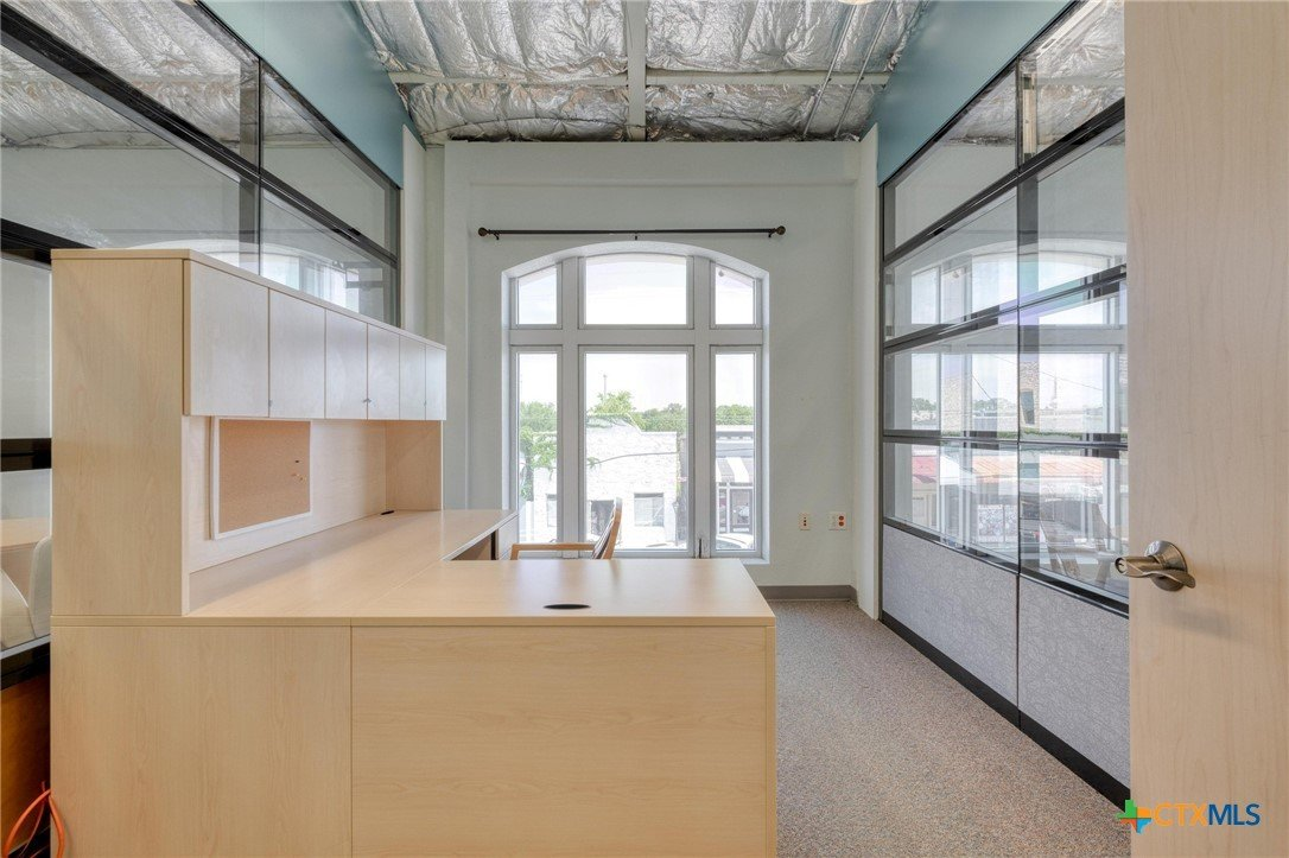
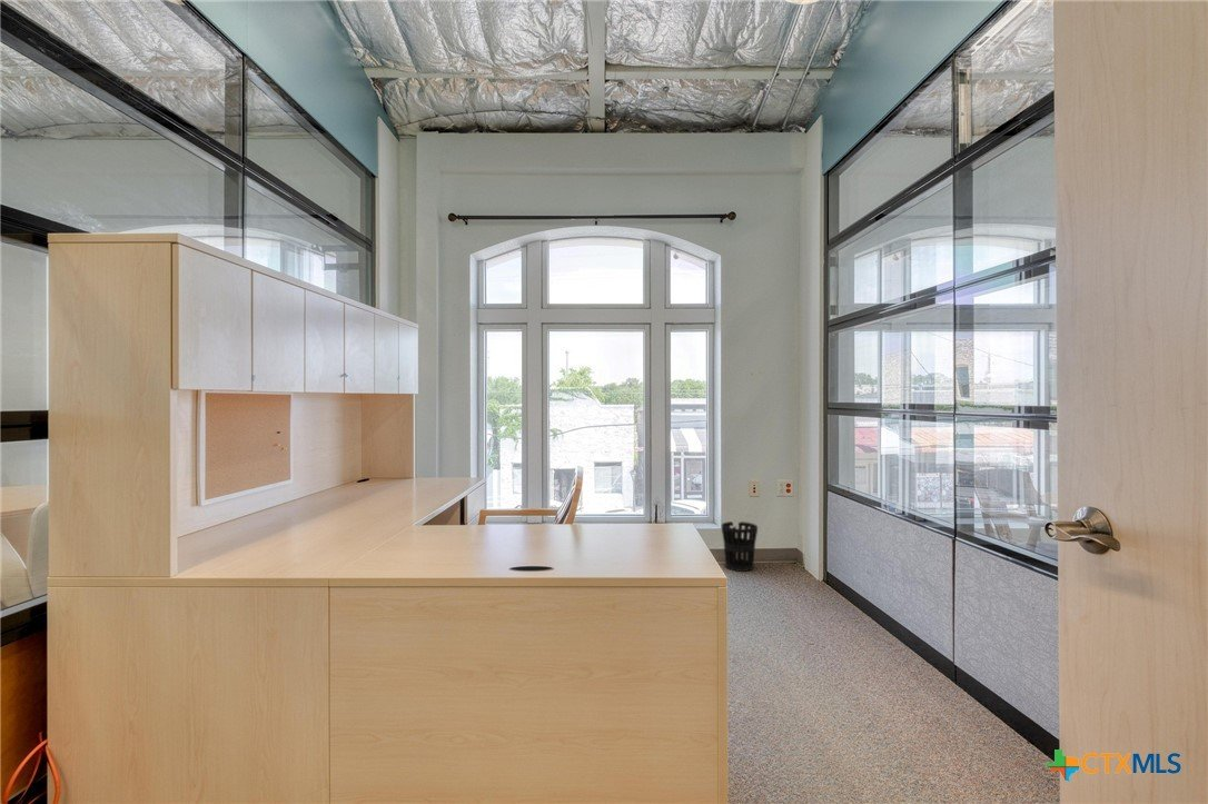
+ wastebasket (739, 546)
